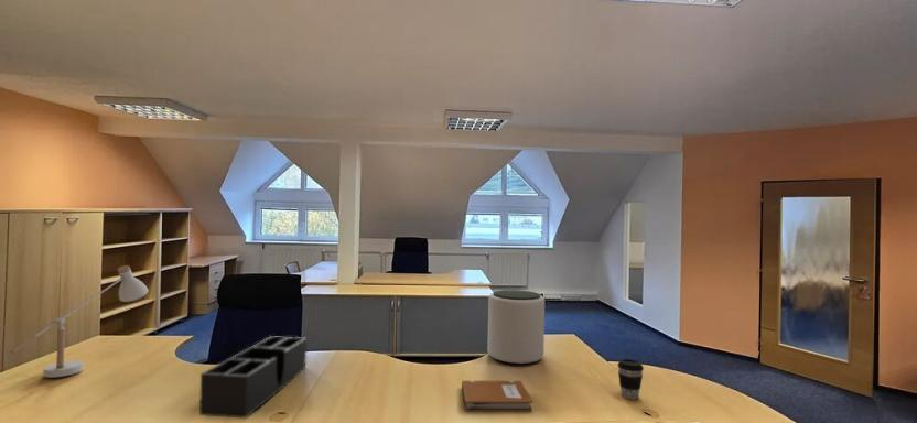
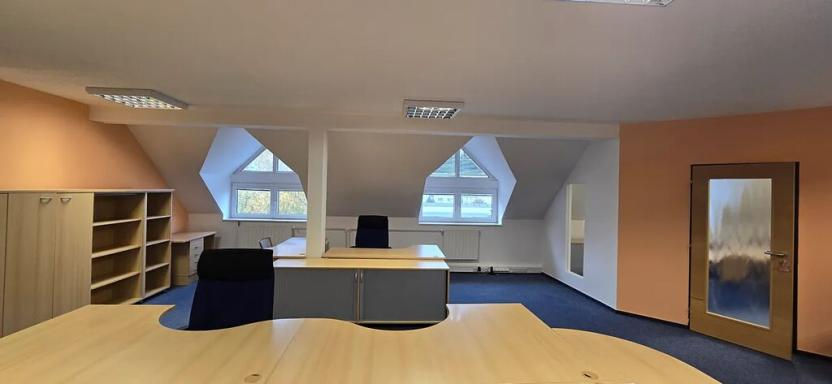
- desk organizer (260, 371)
- desk lamp (80, 306)
- plant pot (516, 324)
- coffee cup (629, 379)
- notebook (496, 394)
